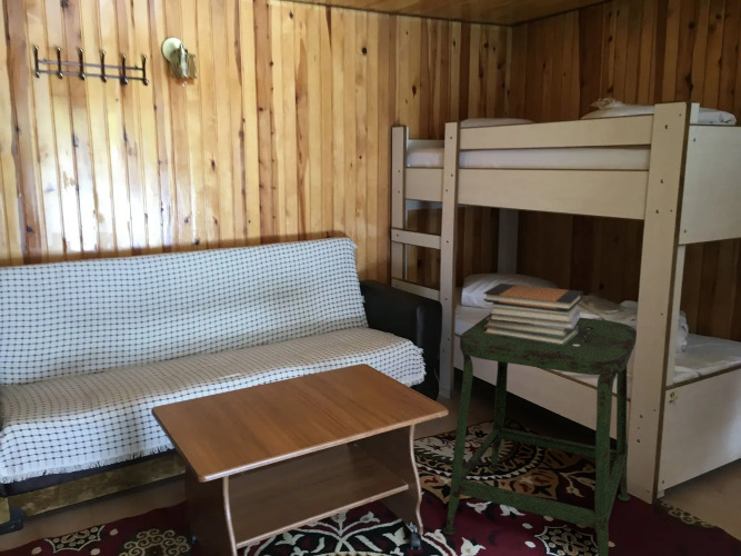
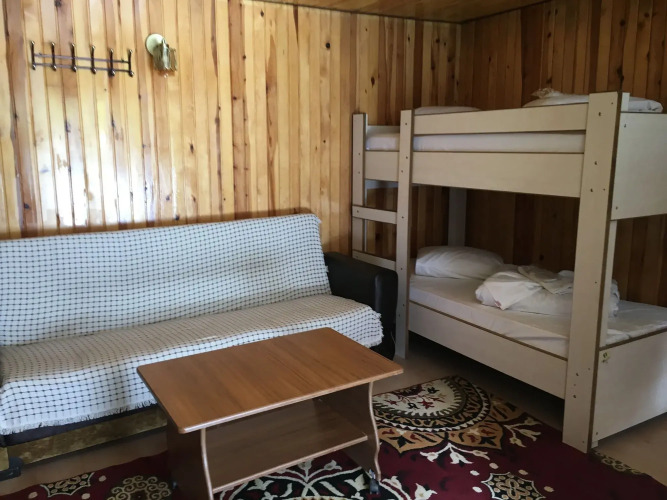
- book stack (532, 311)
- stool (544, 436)
